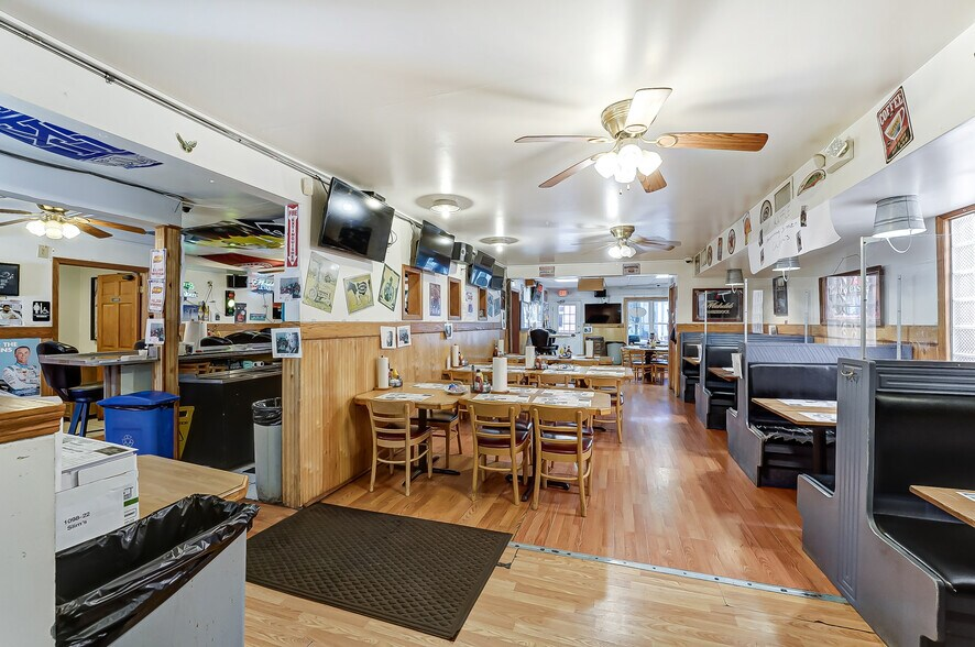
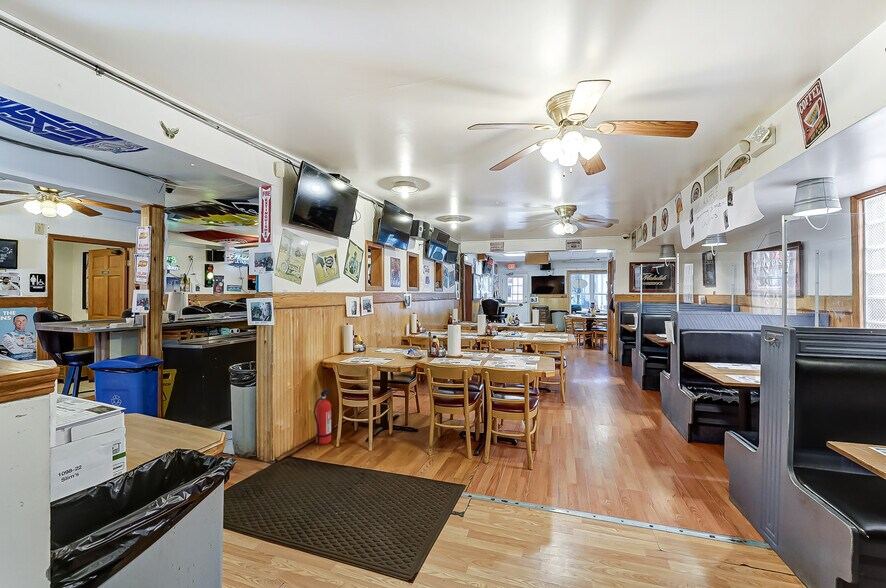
+ fire extinguisher (322, 416)
